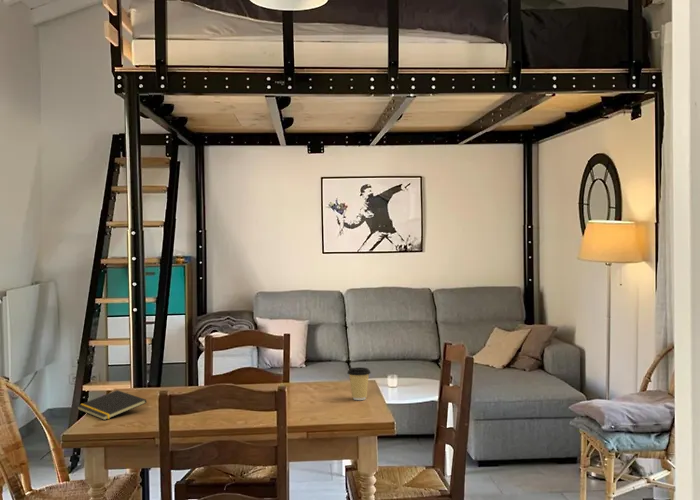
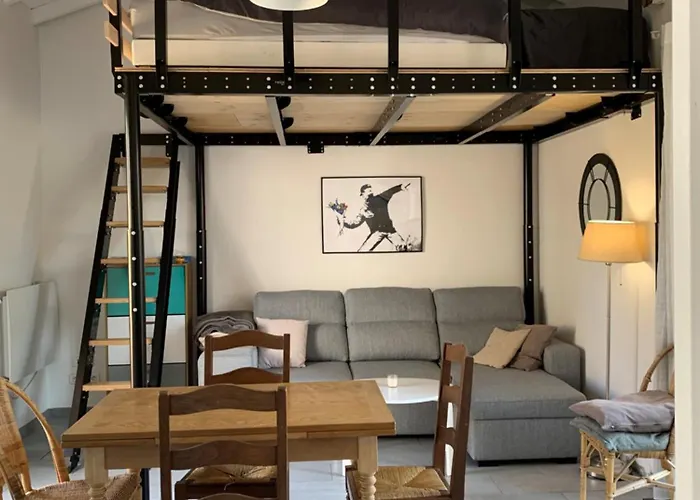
- notepad (111, 404)
- coffee cup (359, 383)
